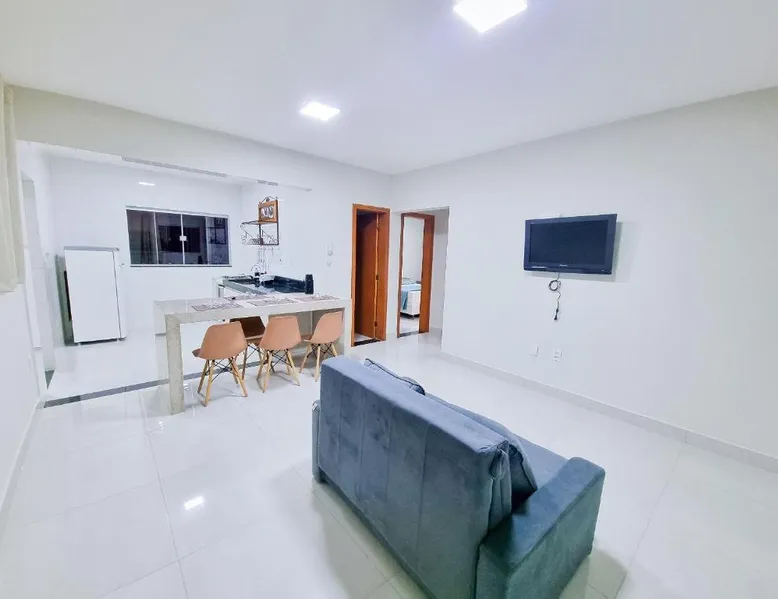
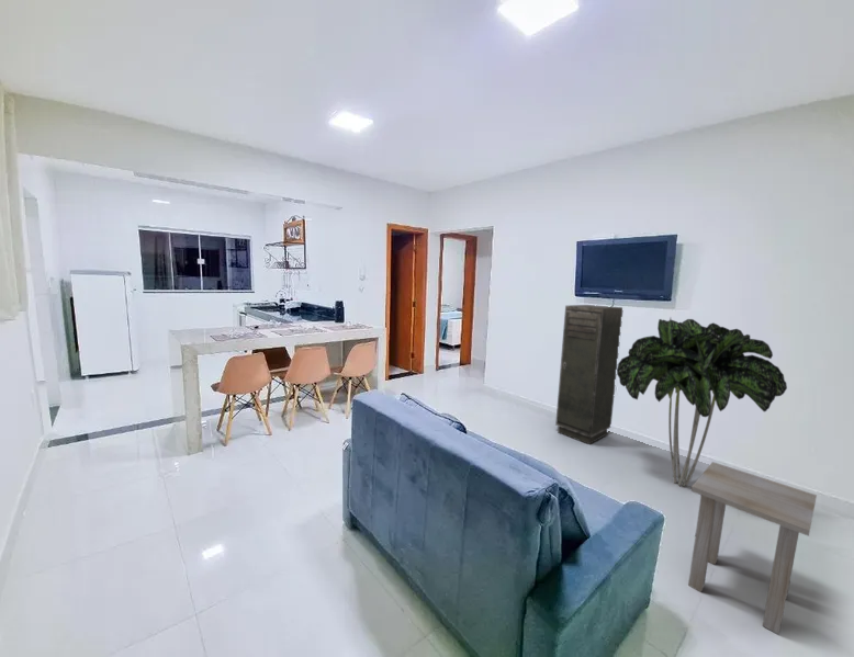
+ storage cabinet (587, 371)
+ side table (720, 537)
+ indoor plant (689, 401)
